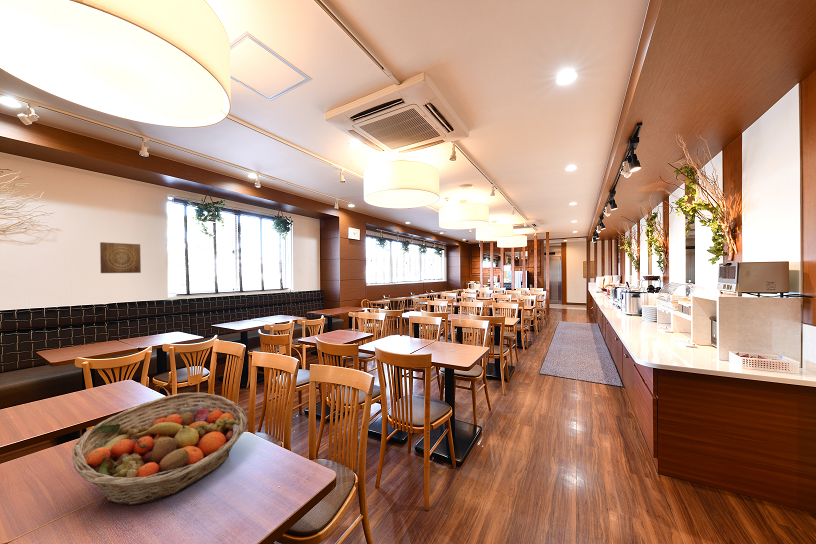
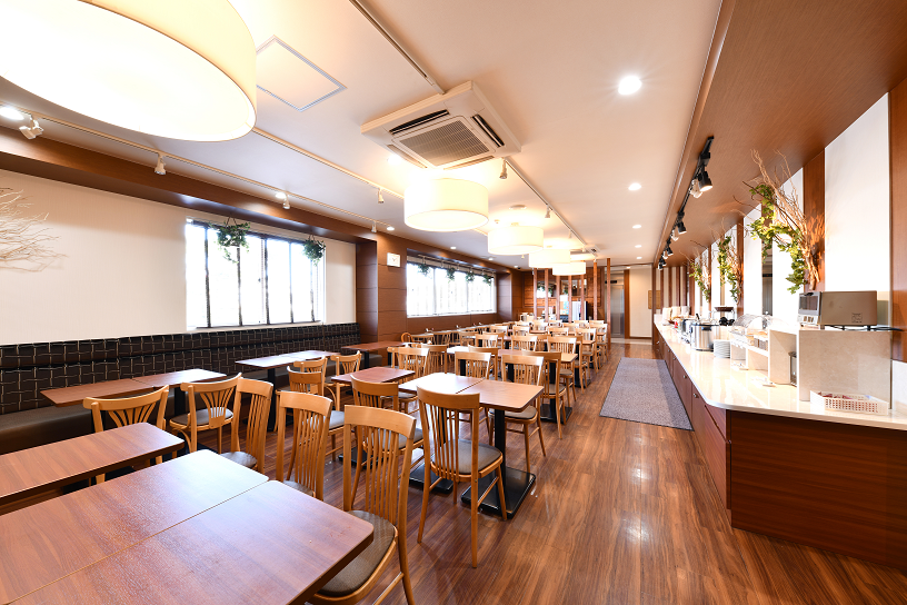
- fruit basket (172, 440)
- wall art (121, 258)
